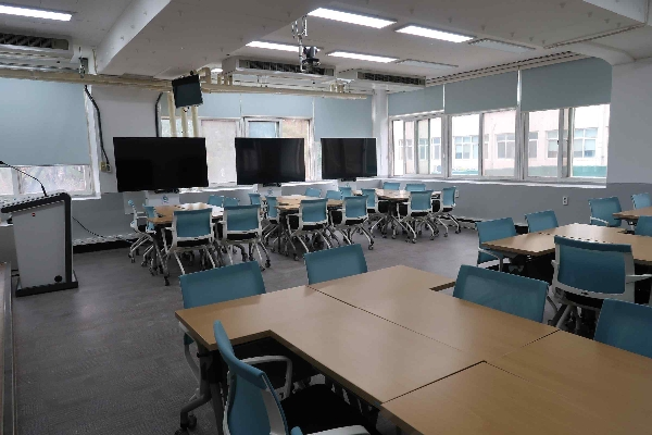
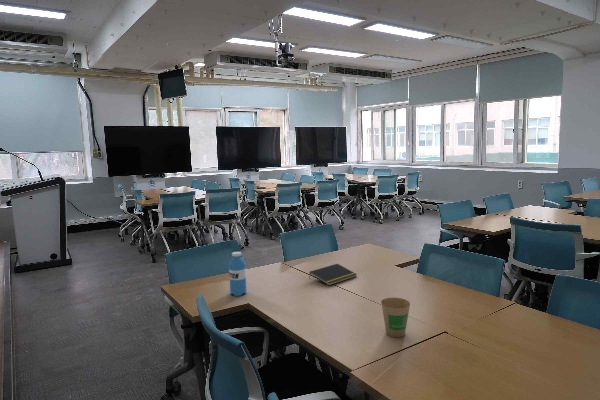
+ paper cup (395, 318)
+ water bottle (237, 273)
+ notepad (333, 273)
